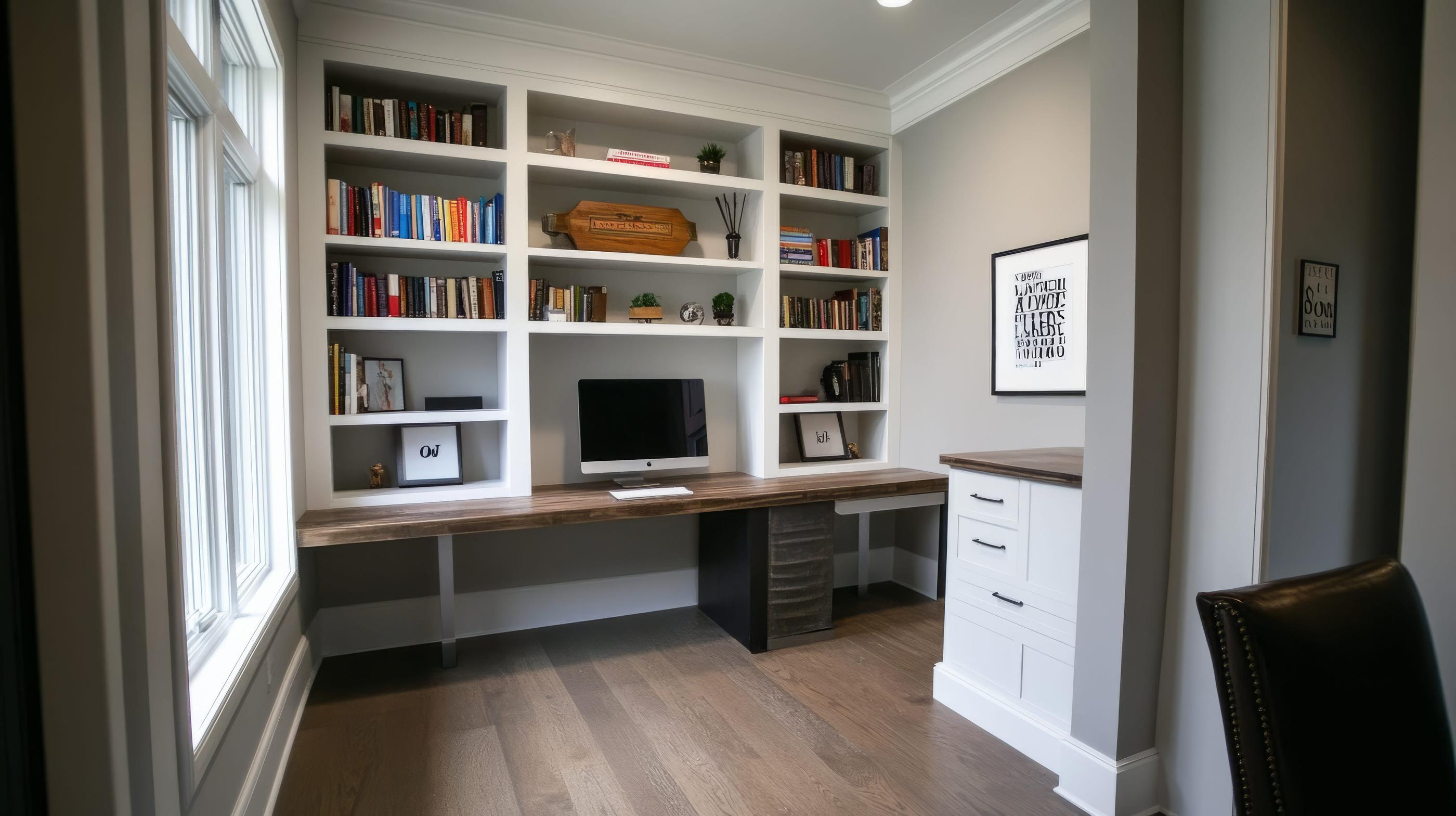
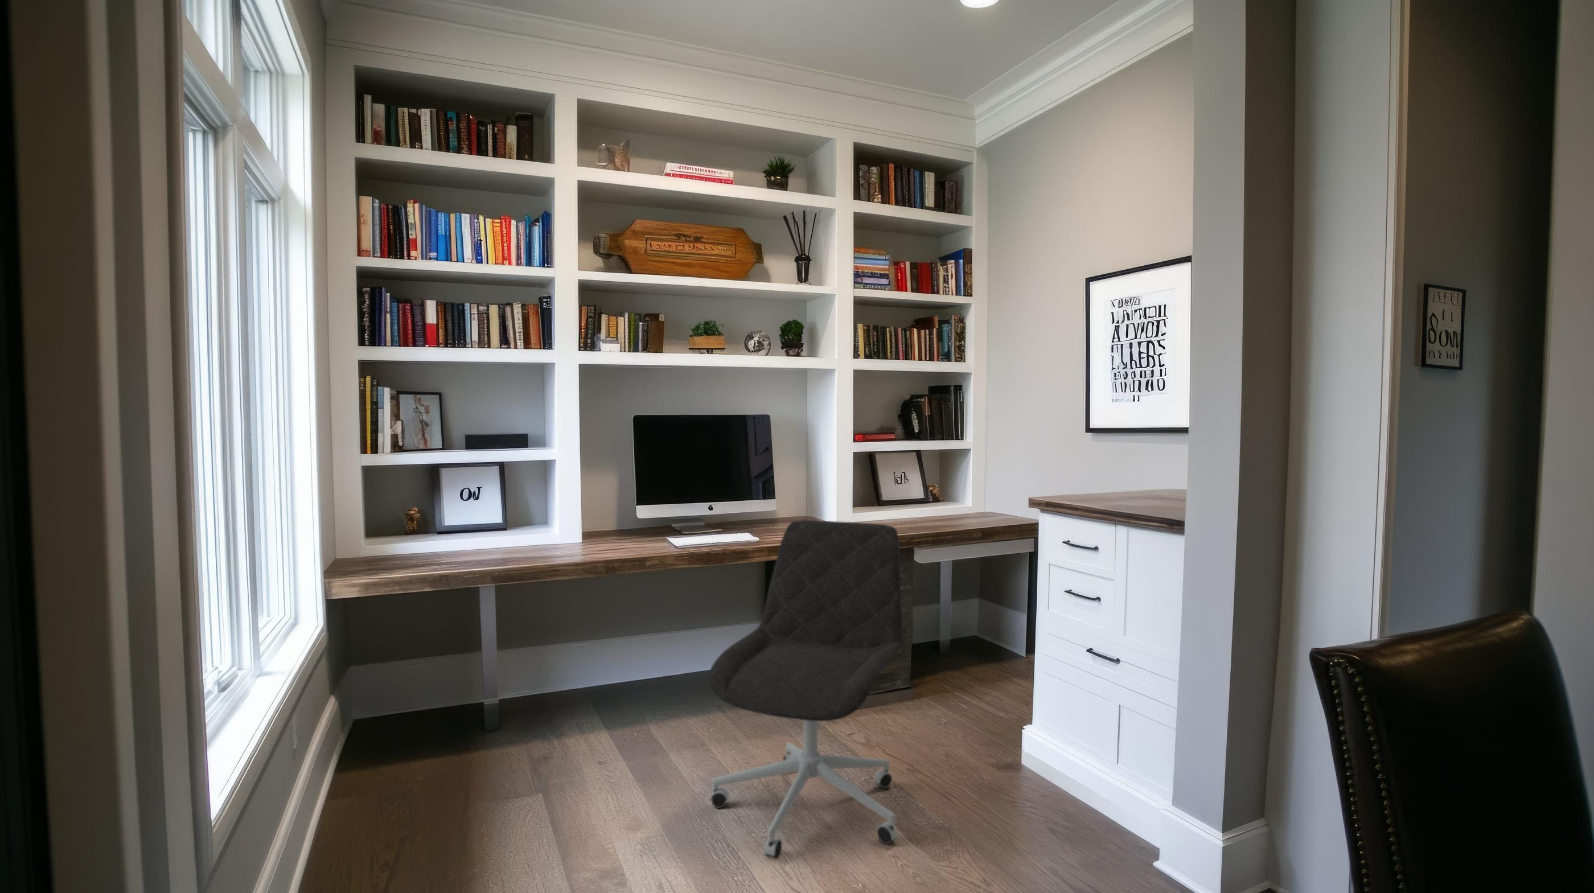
+ office chair (812, 671)
